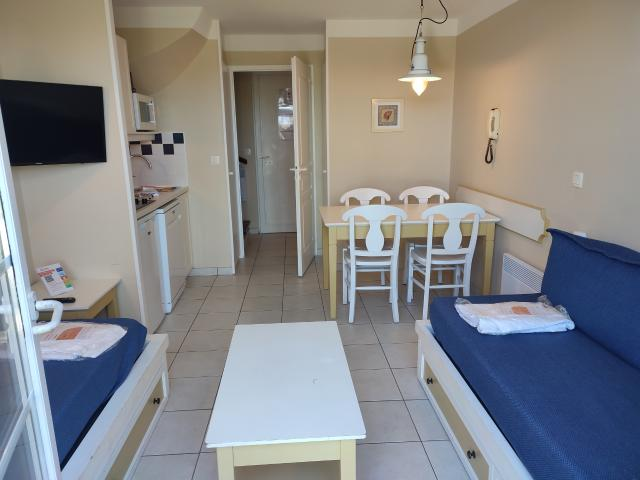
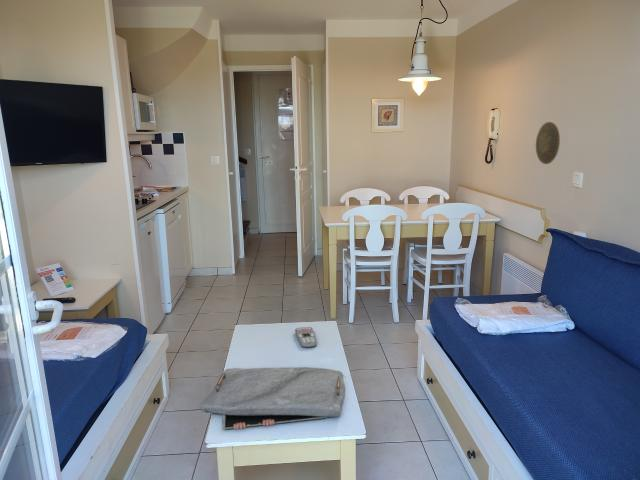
+ serving tray (276, 393)
+ decorative plate (545, 143)
+ remote control (306, 336)
